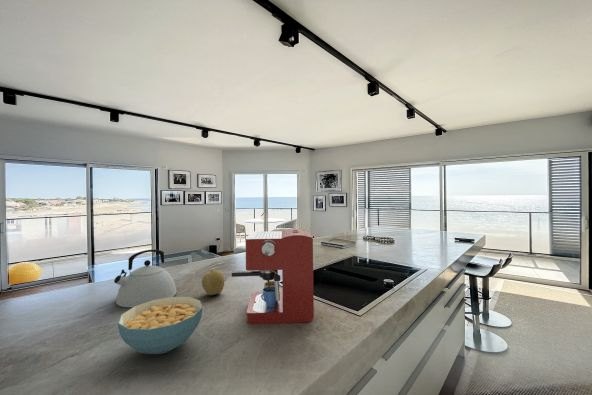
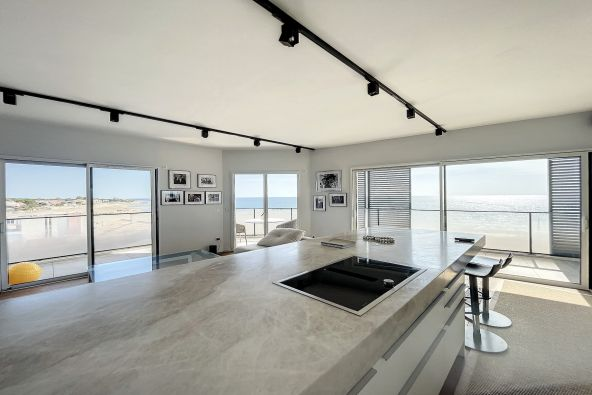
- kettle (146, 273)
- coffee maker (282, 271)
- cereal bowl (163, 329)
- fruit (213, 282)
